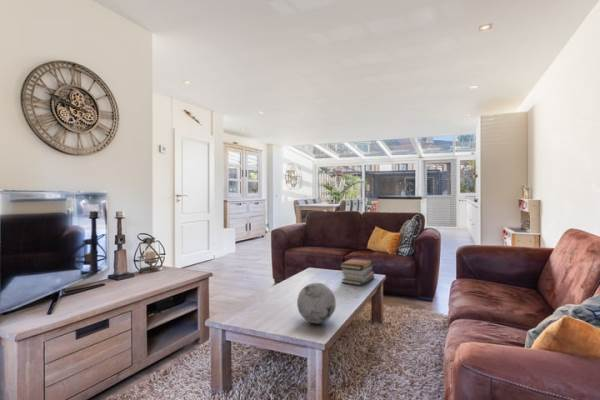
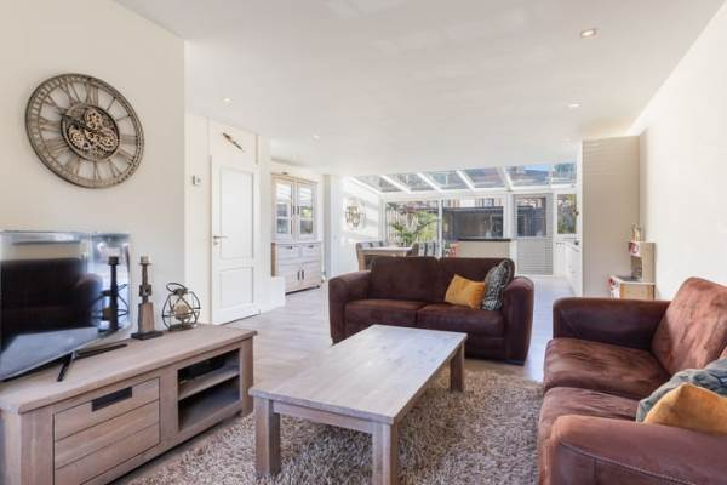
- decorative orb (316, 302)
- book stack (357, 271)
